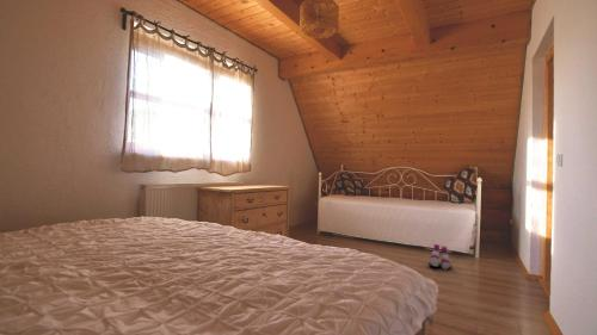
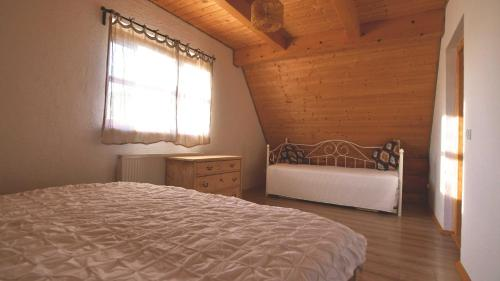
- boots (438, 255)
